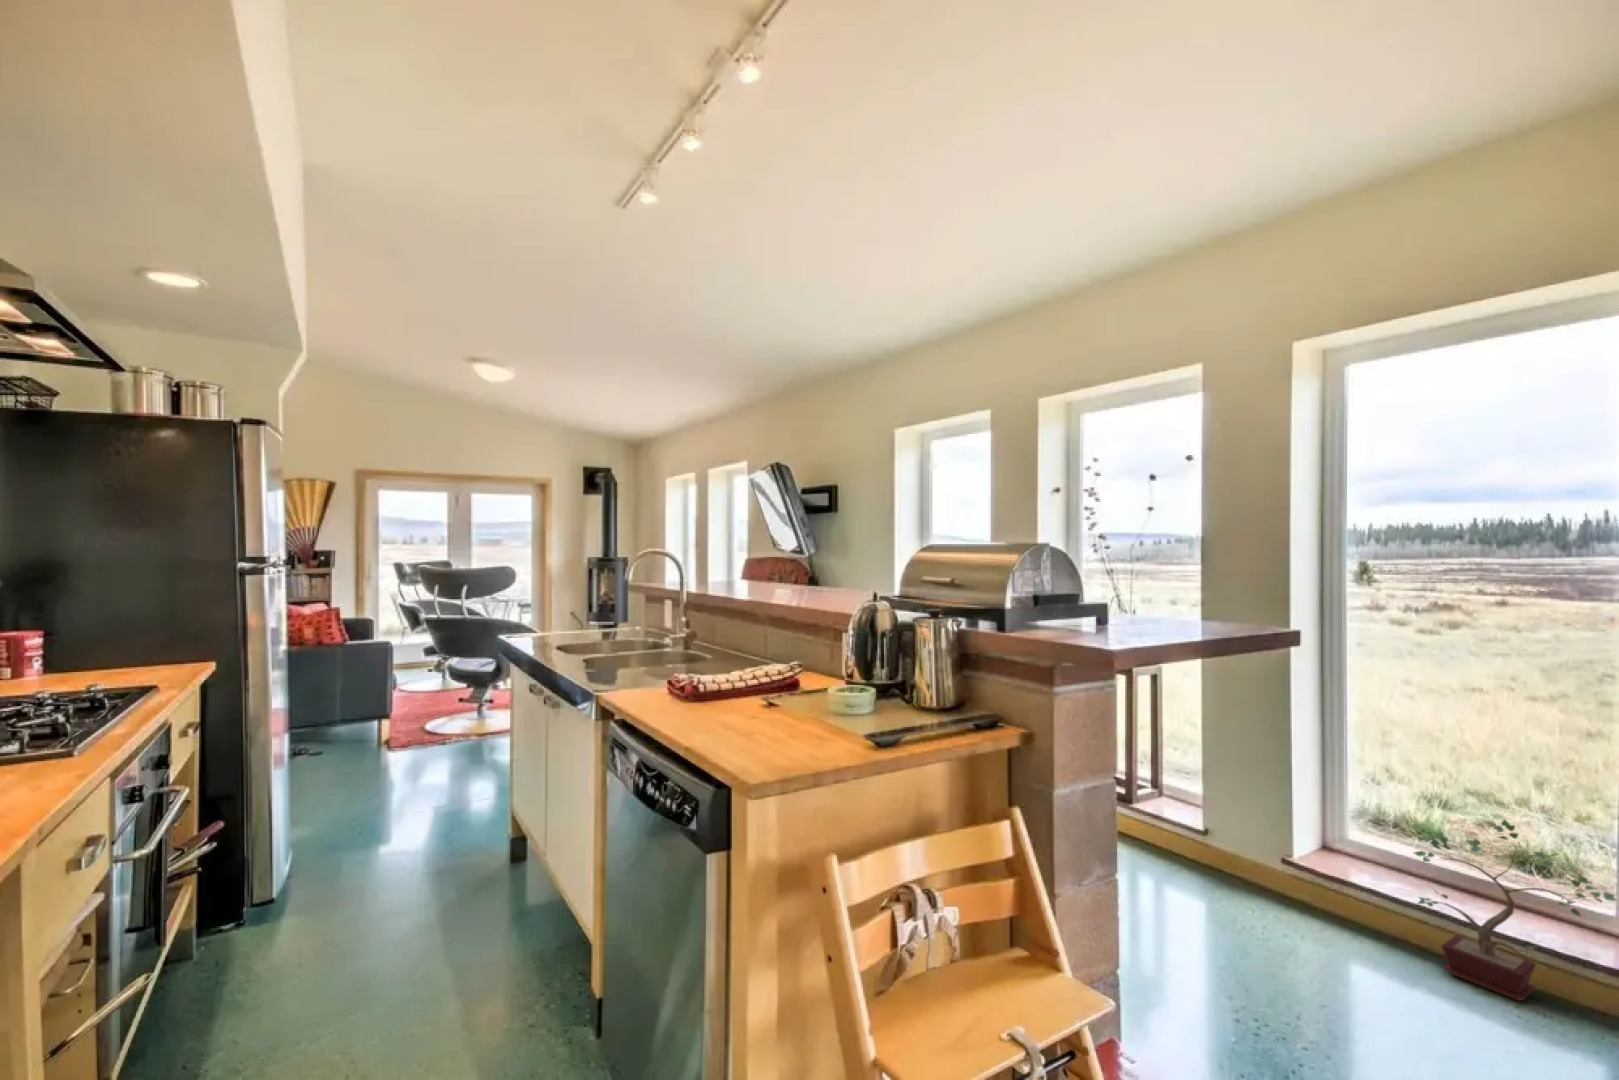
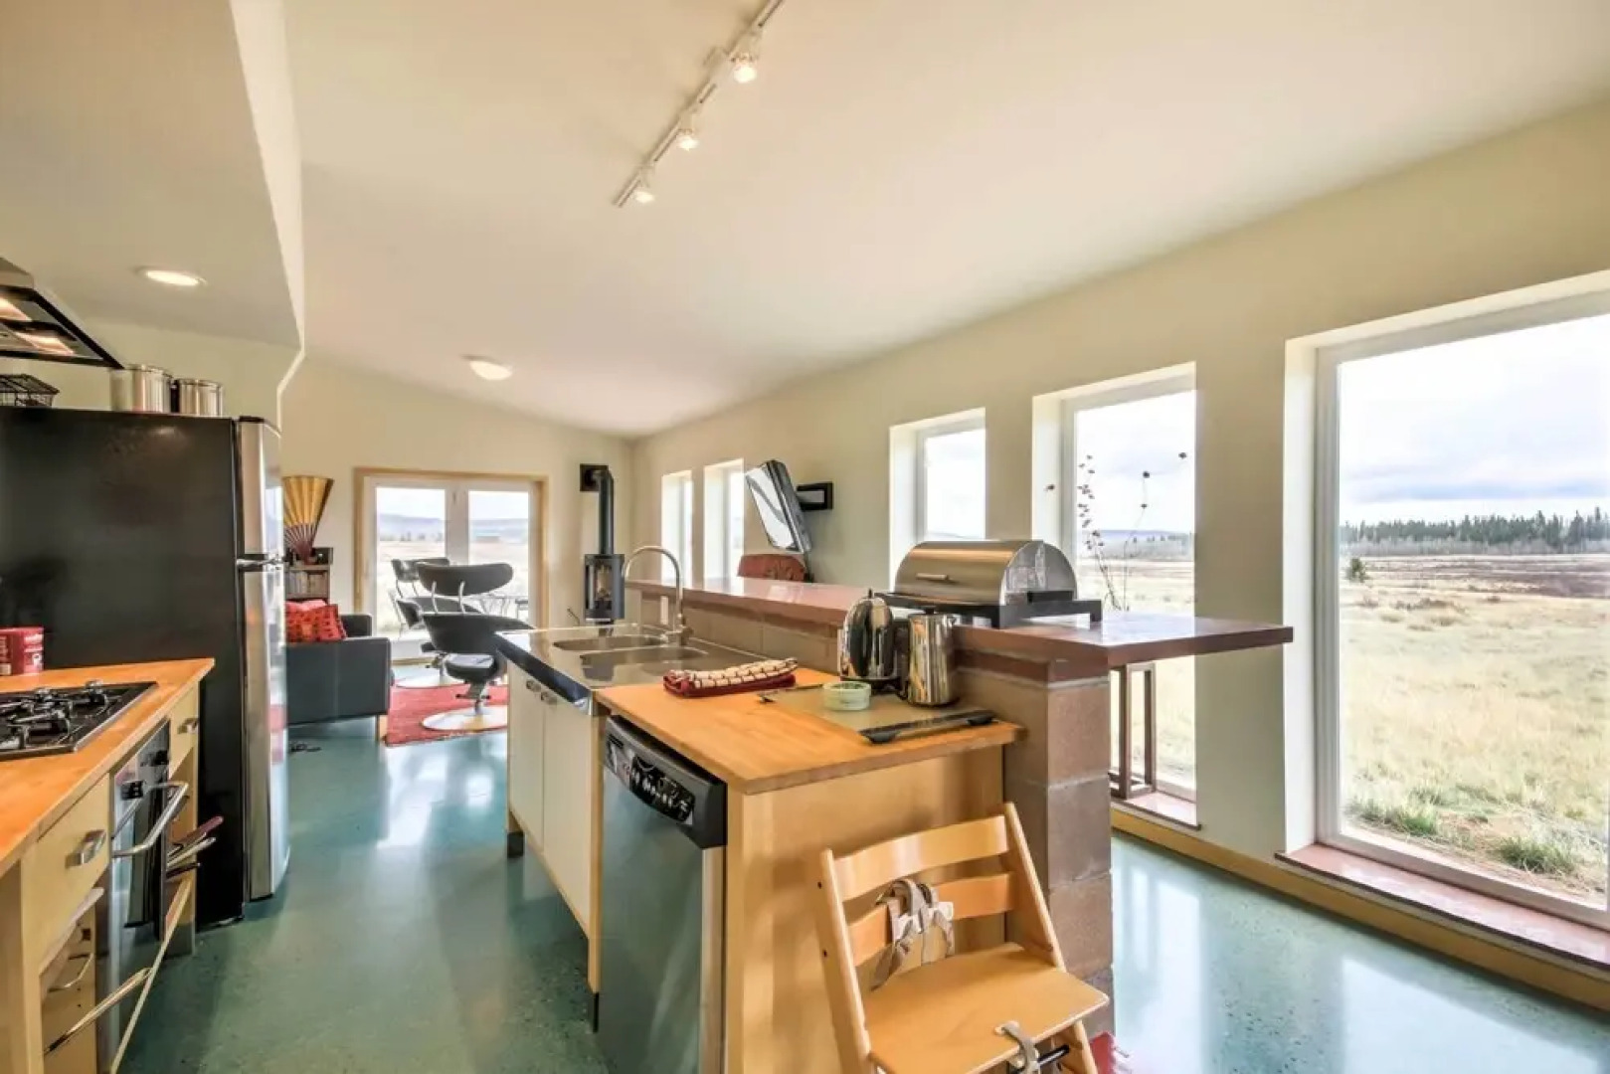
- potted plant (1508, 910)
